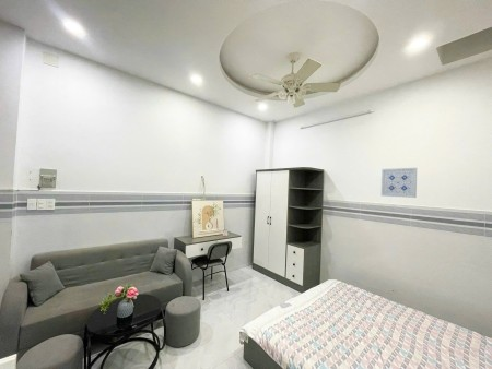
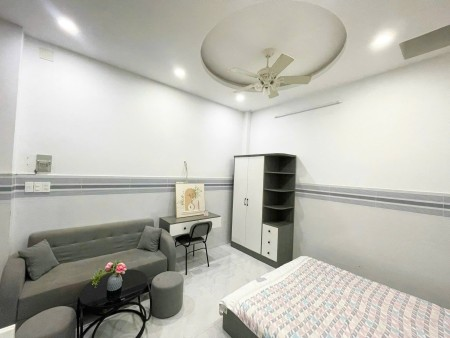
- wall art (398, 182)
